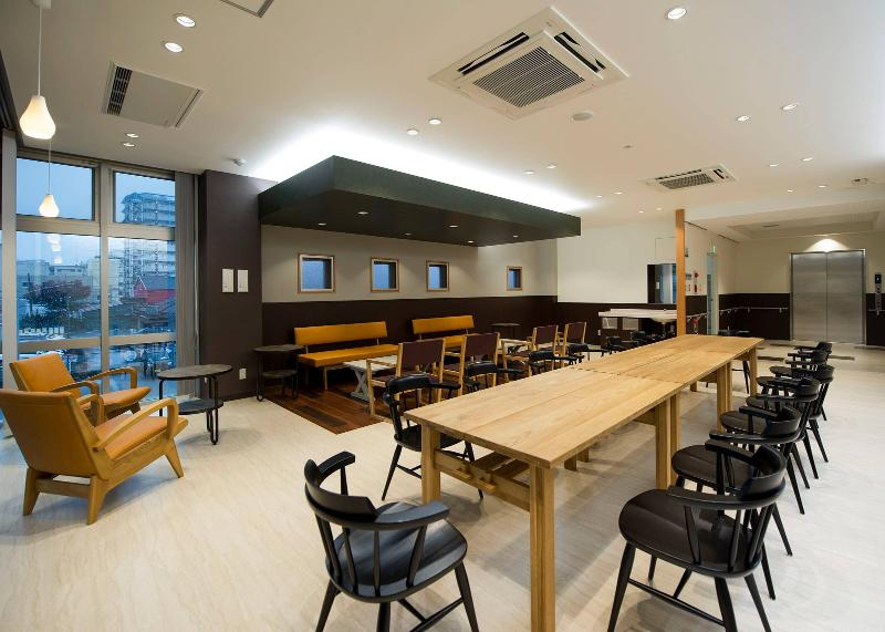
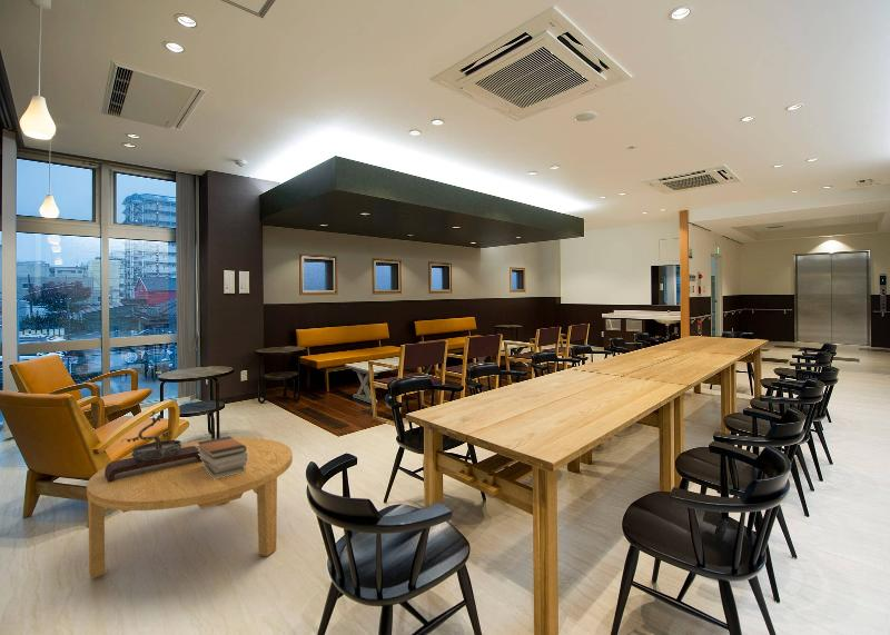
+ bonsai tree (157, 439)
+ coffee table (200, 500)
+ book stack (222, 456)
